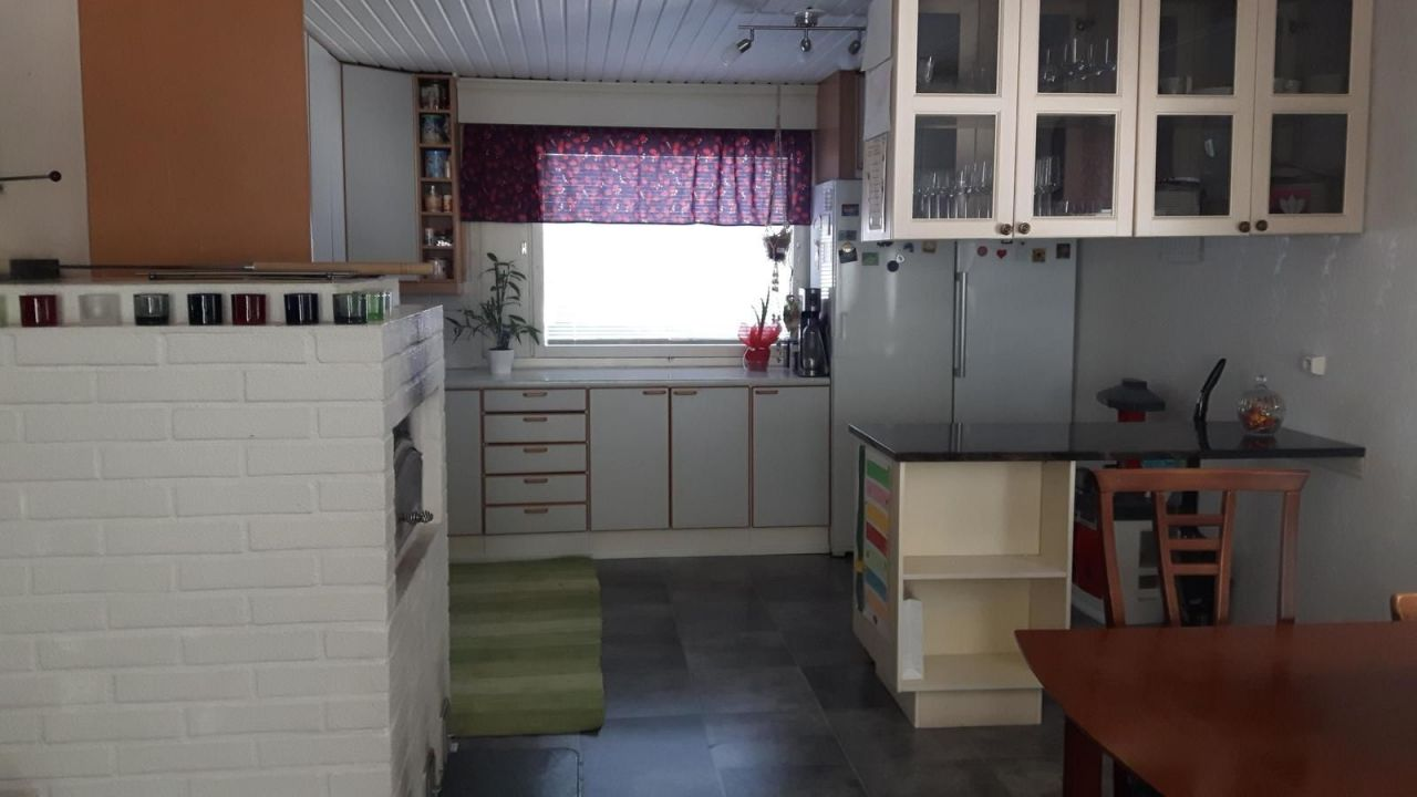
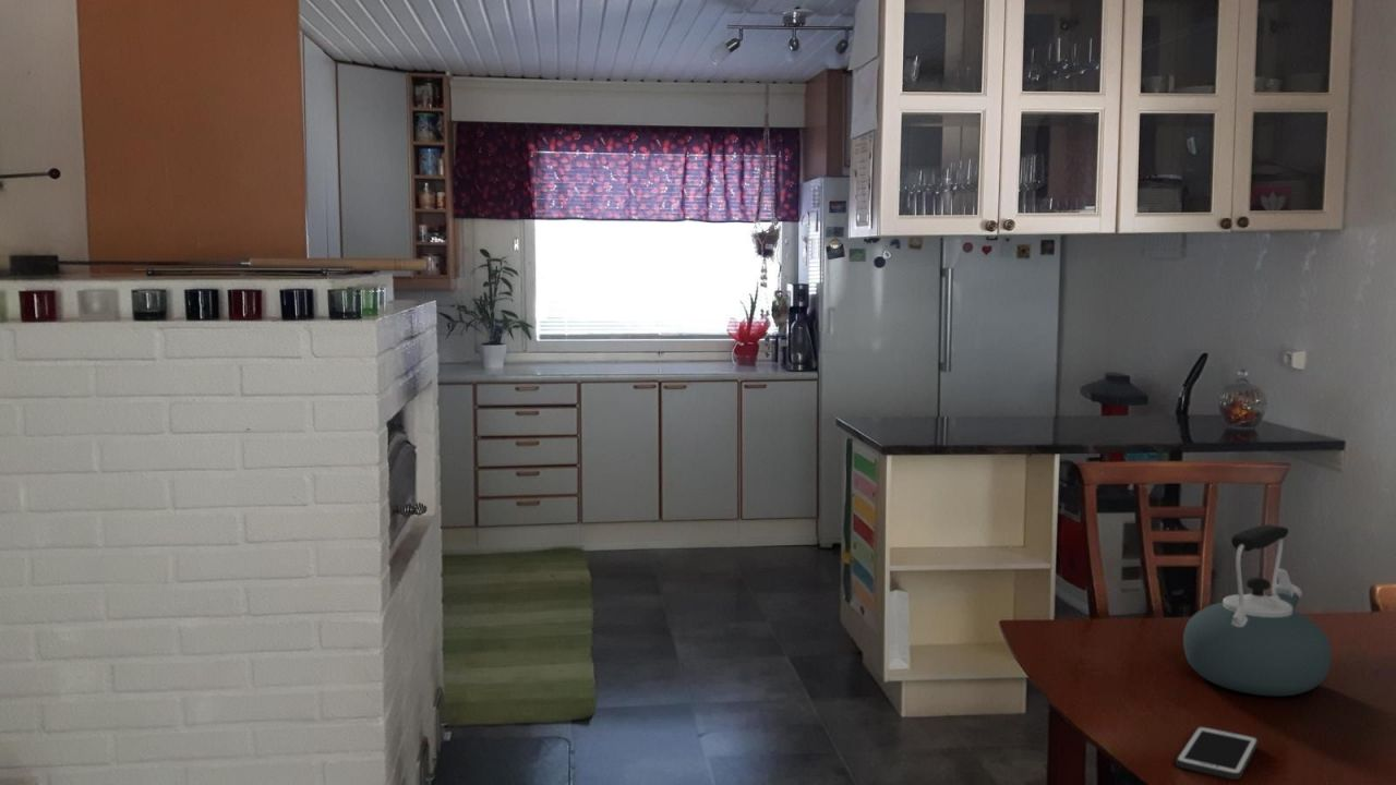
+ kettle (1262, 602)
+ cell phone (1217, 751)
